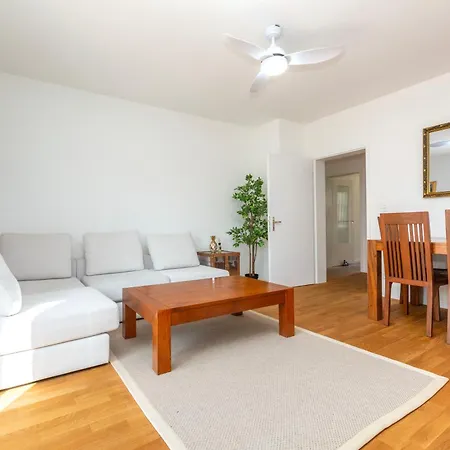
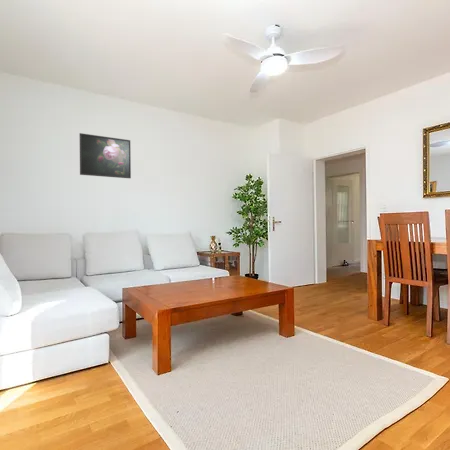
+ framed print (106, 156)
